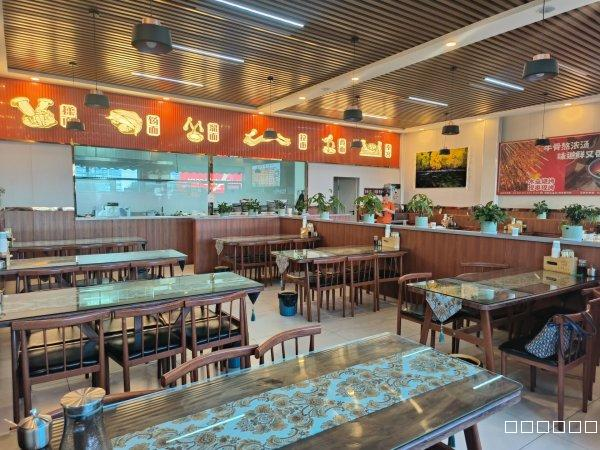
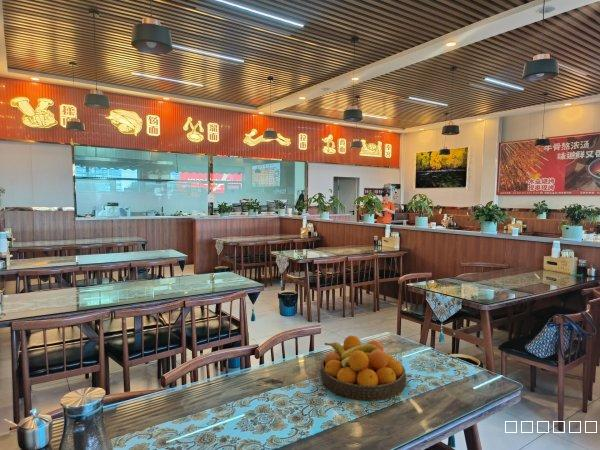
+ fruit bowl (362, 361)
